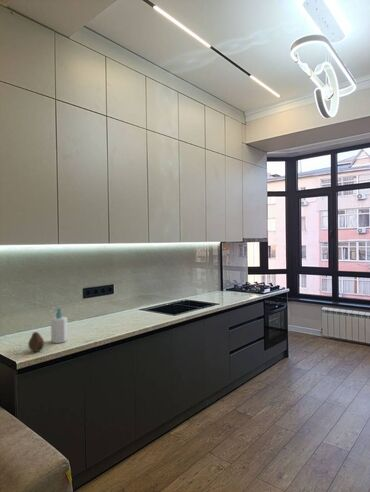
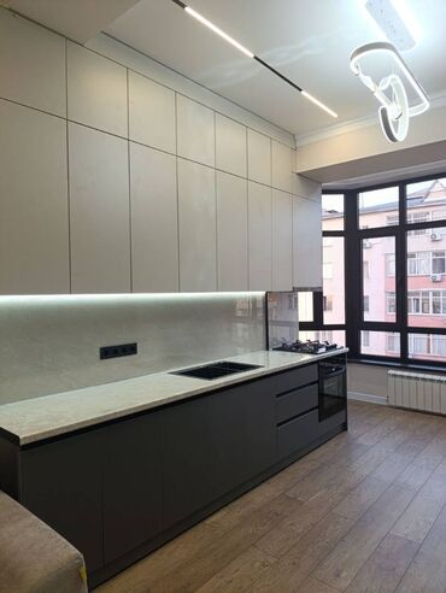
- soap bottle (59, 324)
- fruit (36, 341)
